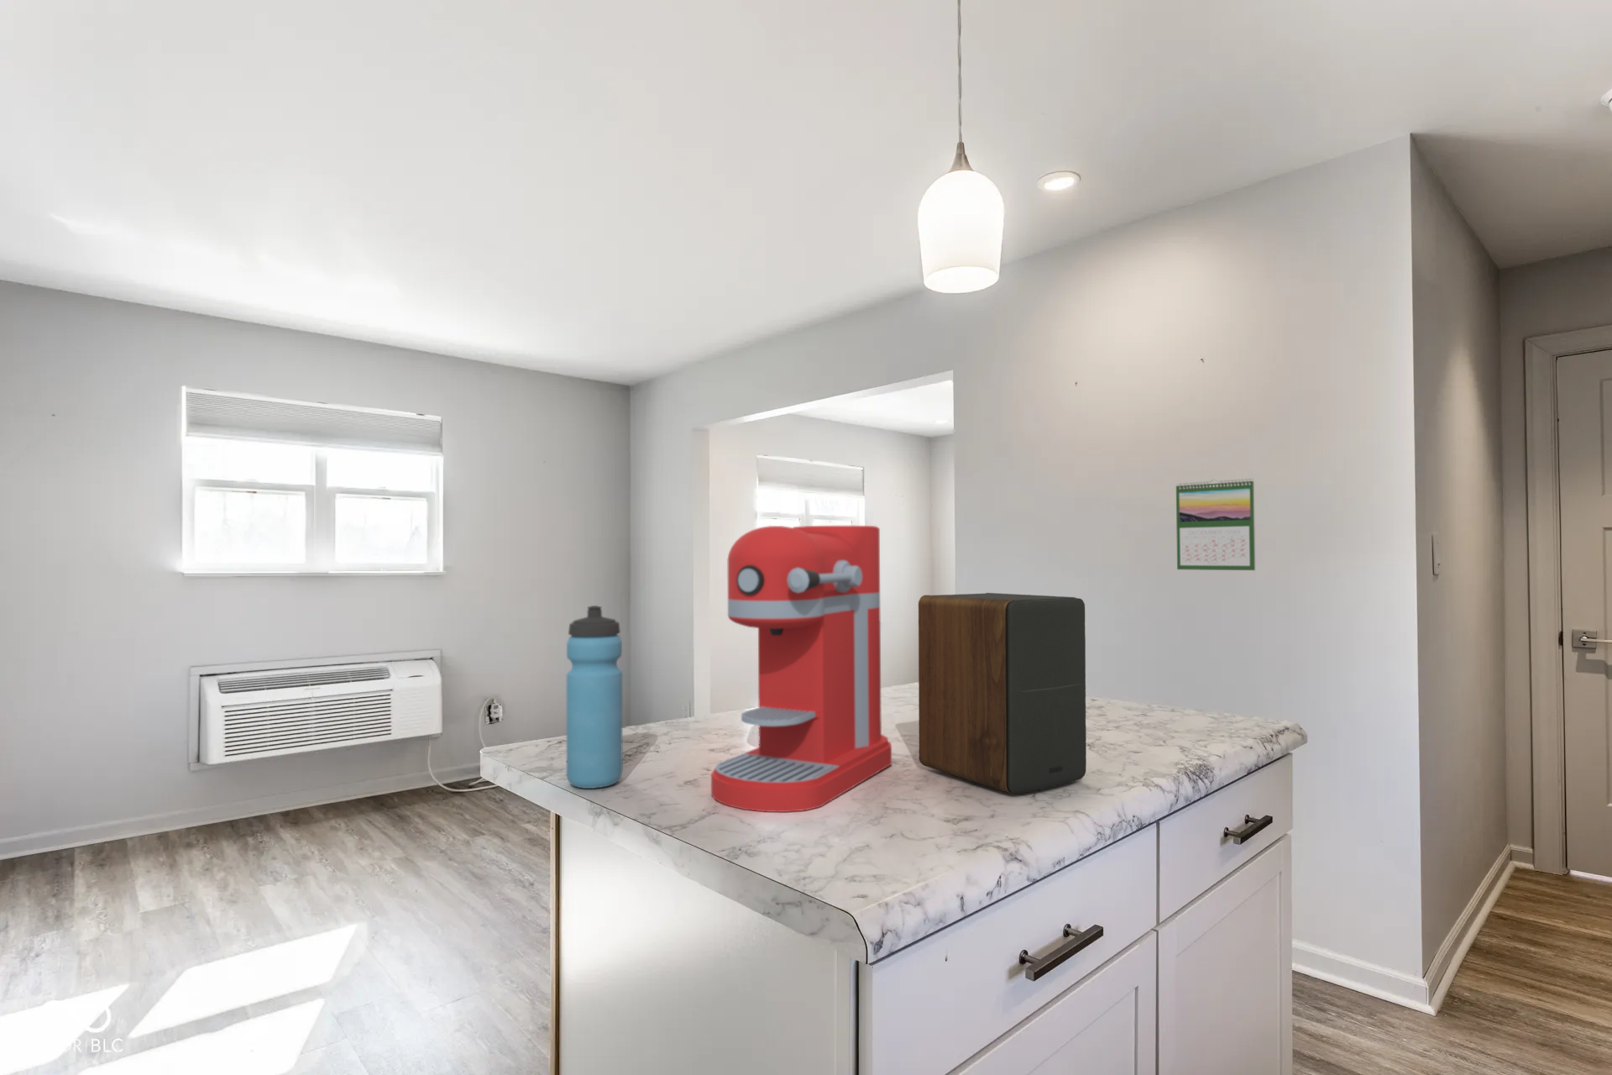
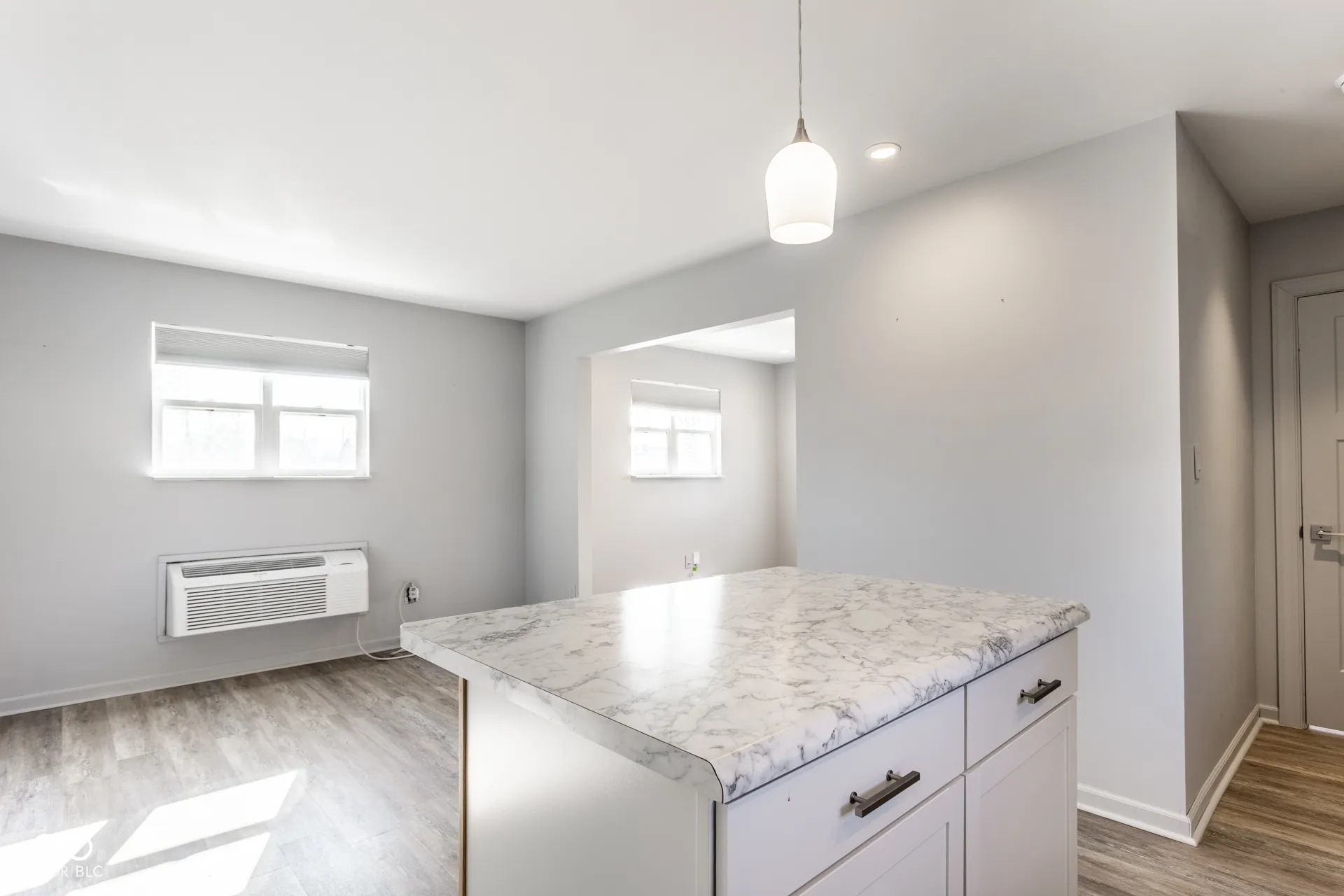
- calendar (1214, 524)
- coffee maker (808, 650)
- speaker (998, 684)
- water bottle (595, 693)
